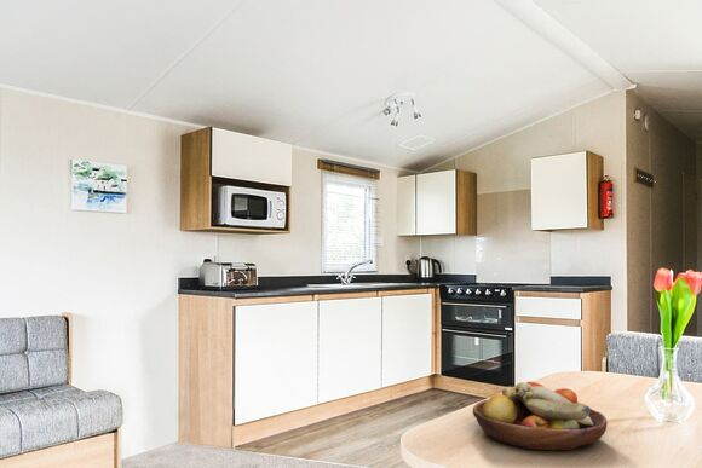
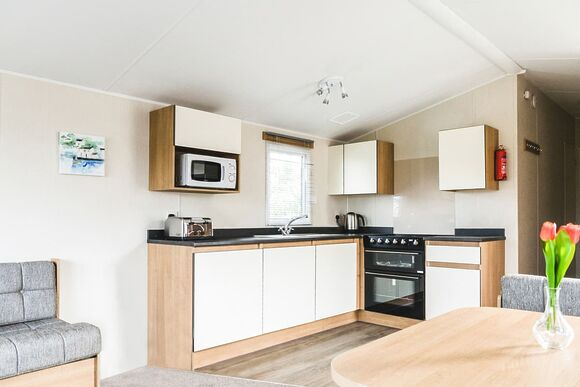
- fruit bowl (539, 406)
